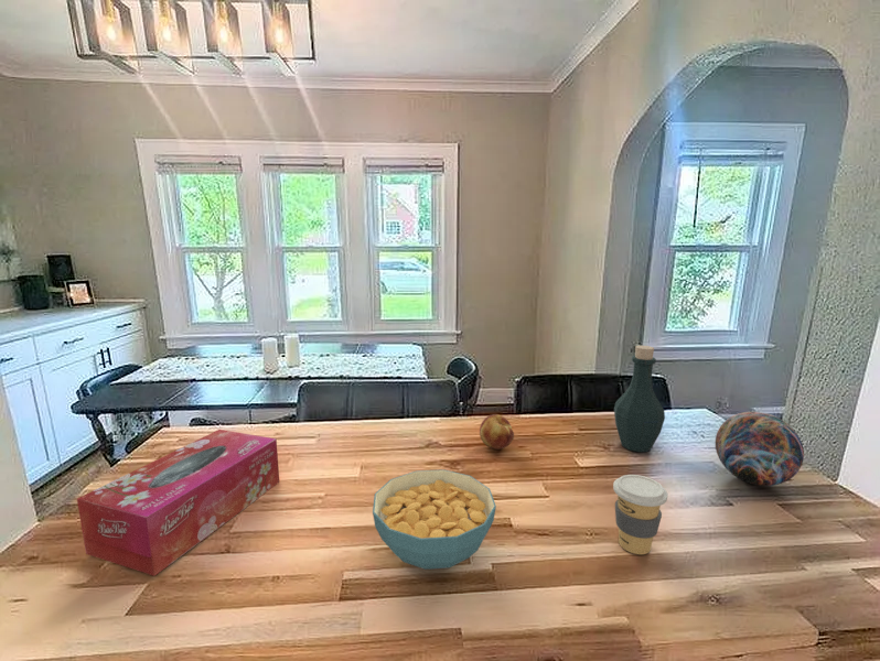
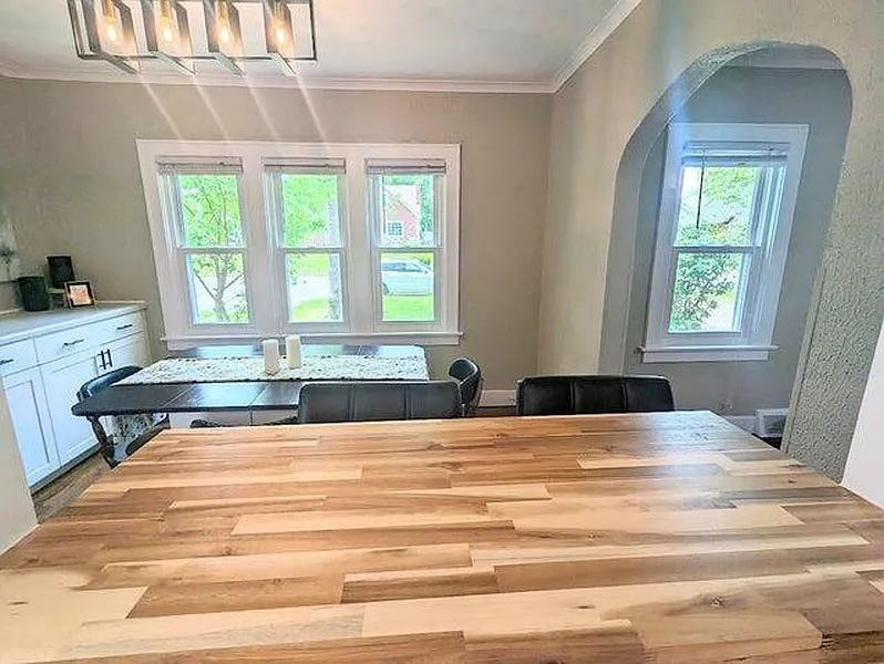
- coffee cup (637, 514)
- cereal bowl (433, 527)
- bottle (640, 397)
- tissue box (192, 489)
- fruit (495, 432)
- decorative orb (756, 447)
